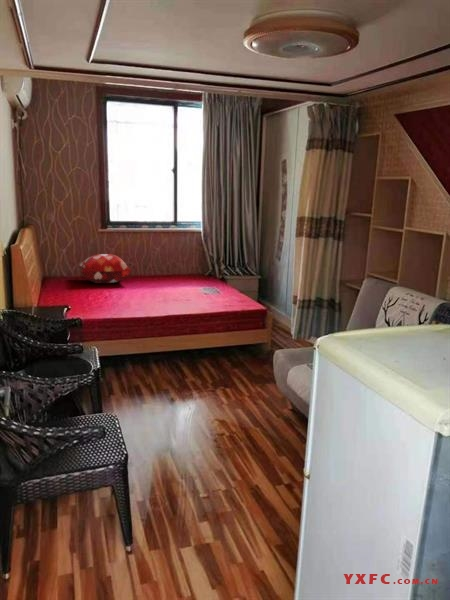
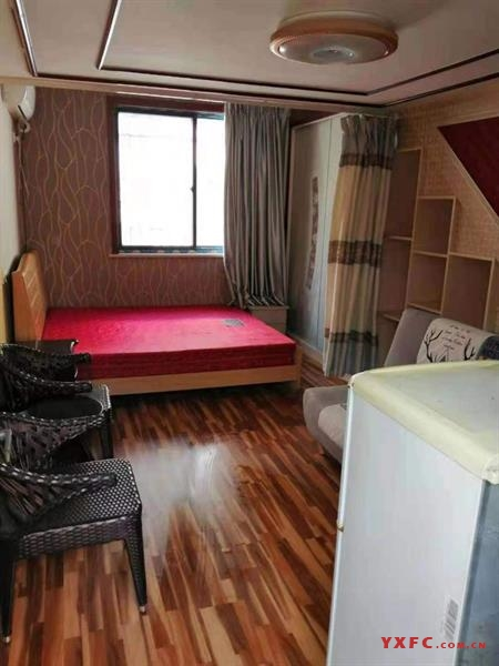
- decorative pillow (105, 268)
